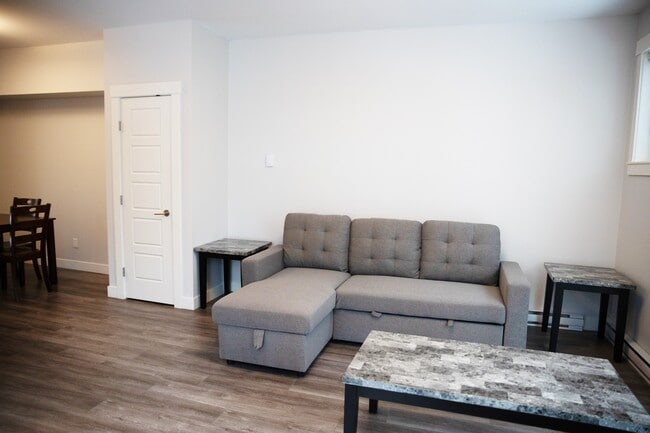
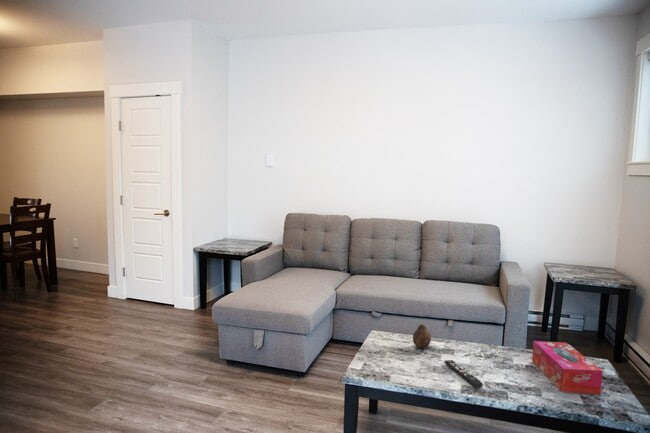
+ tissue box (564, 365)
+ remote control (462, 372)
+ fruit (422, 335)
